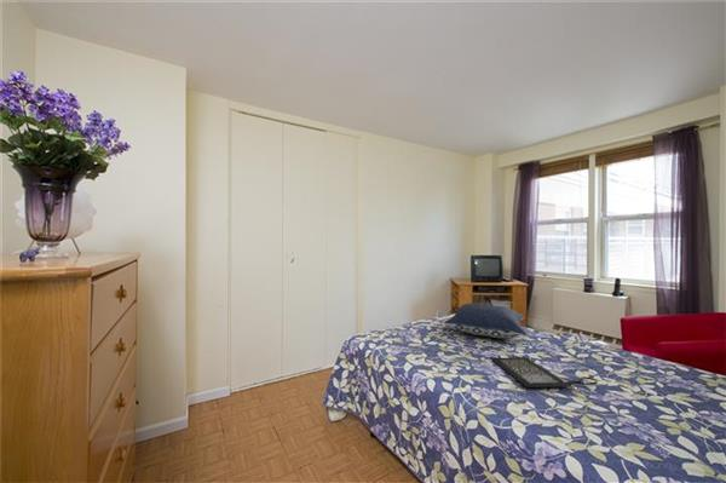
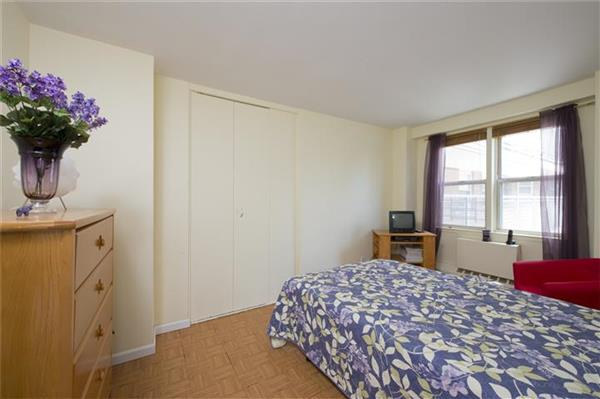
- pillow (485, 318)
- clutch bag (530, 372)
